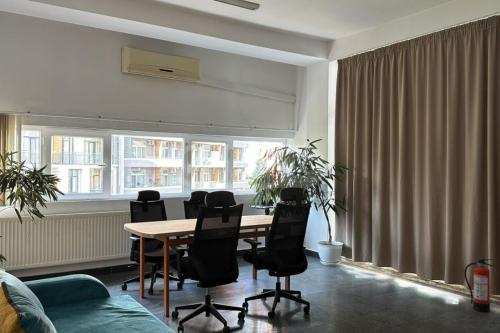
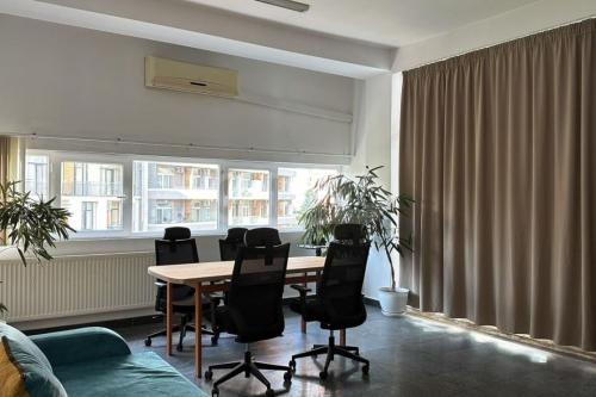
- fire extinguisher (478, 282)
